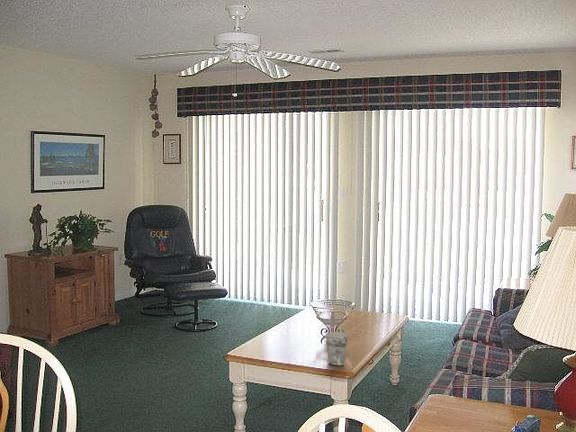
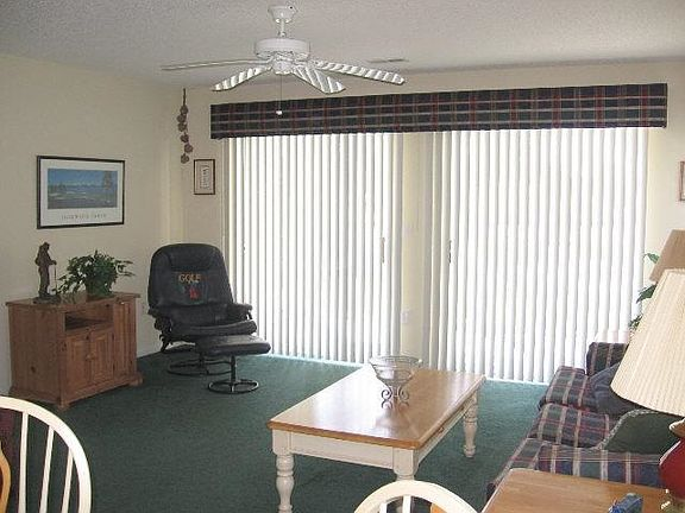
- cup (336, 348)
